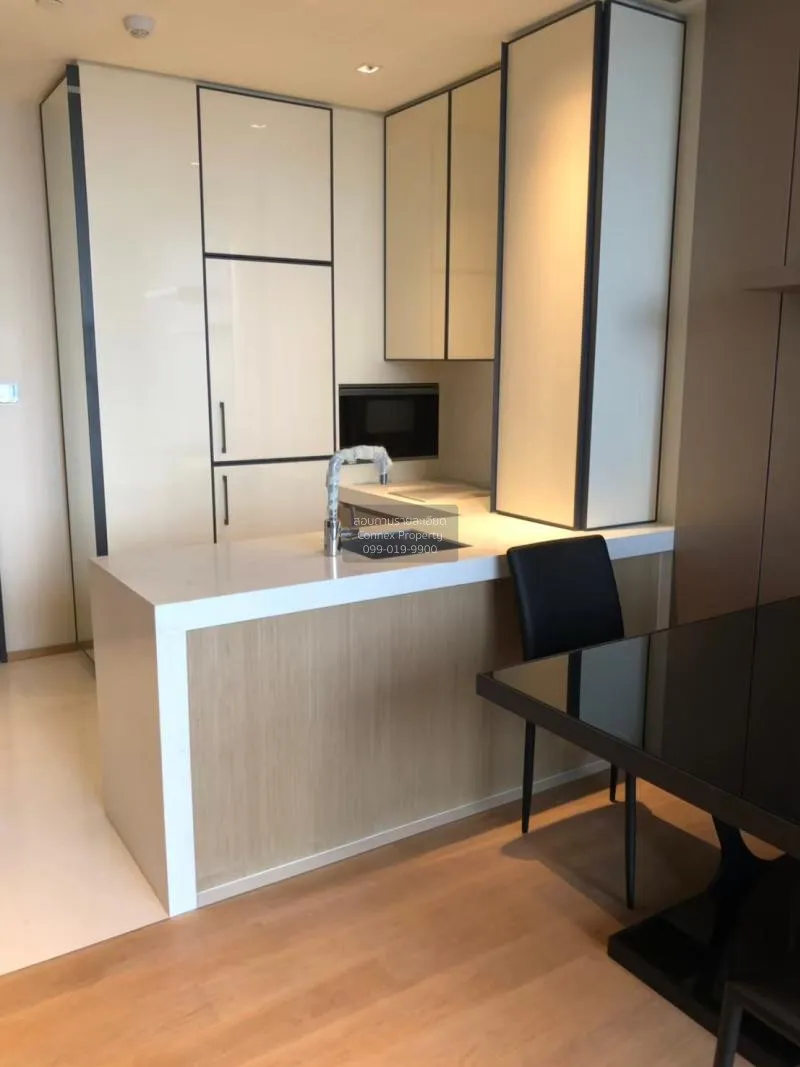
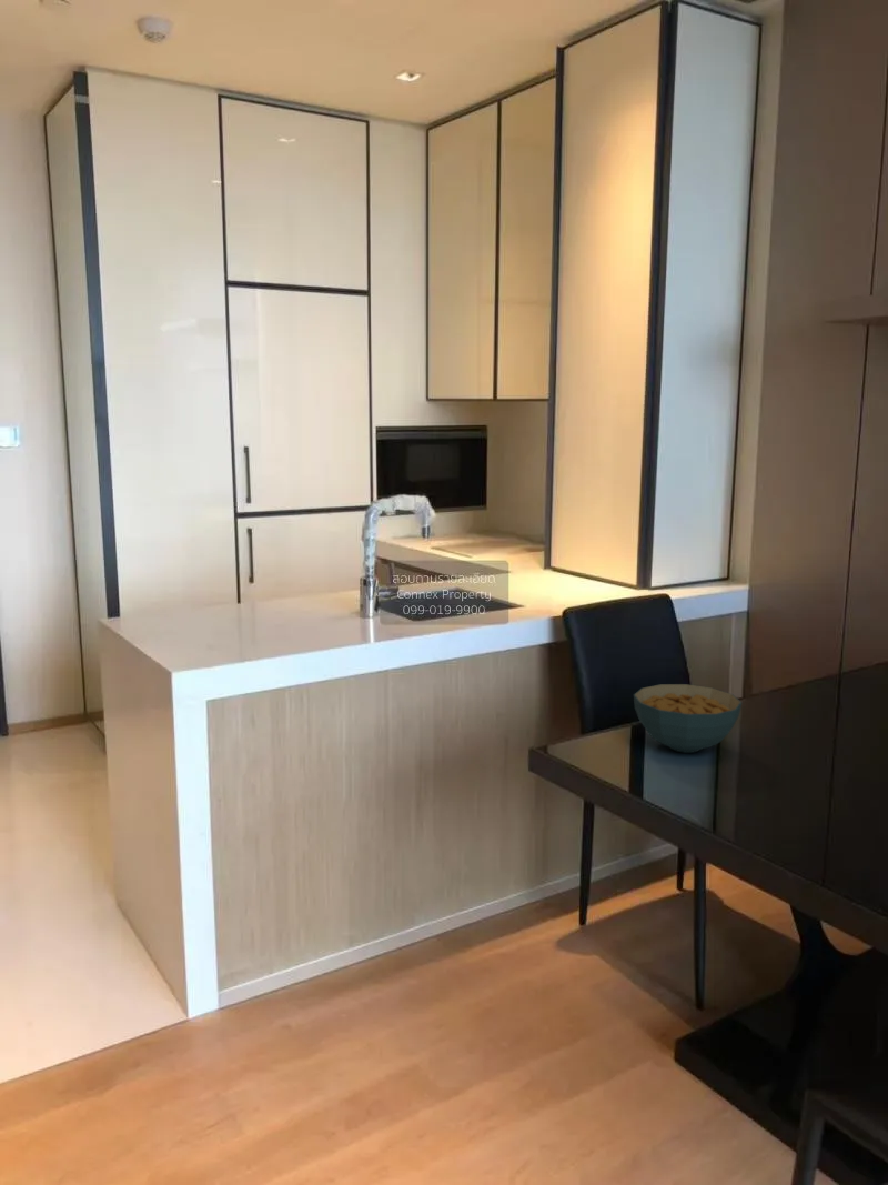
+ cereal bowl (685, 723)
